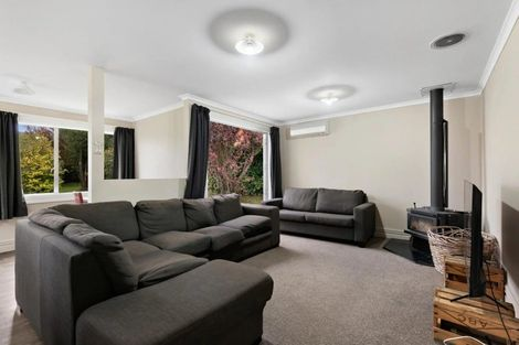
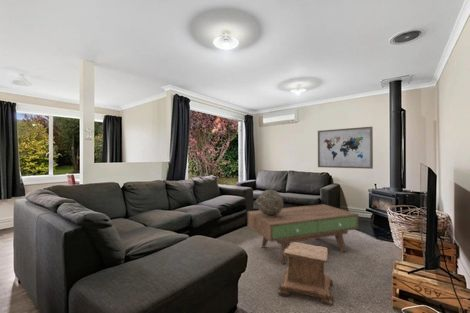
+ decorative sphere (269, 202)
+ coffee table (302, 231)
+ wall art (343, 148)
+ stool (306, 268)
